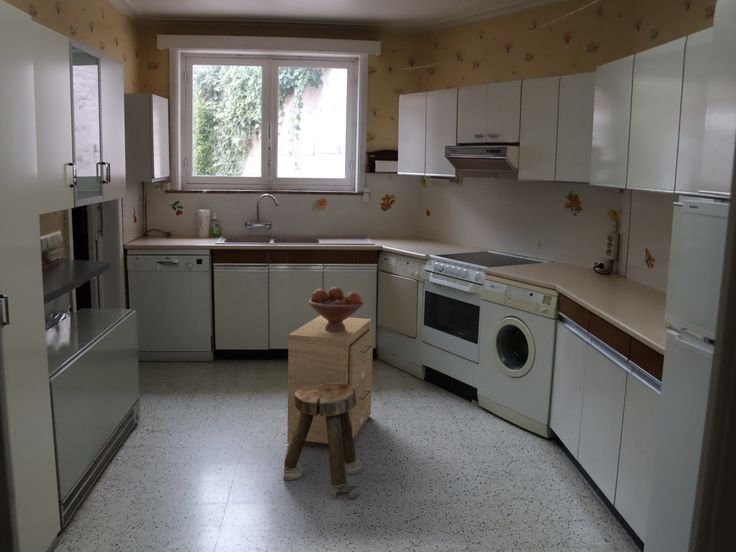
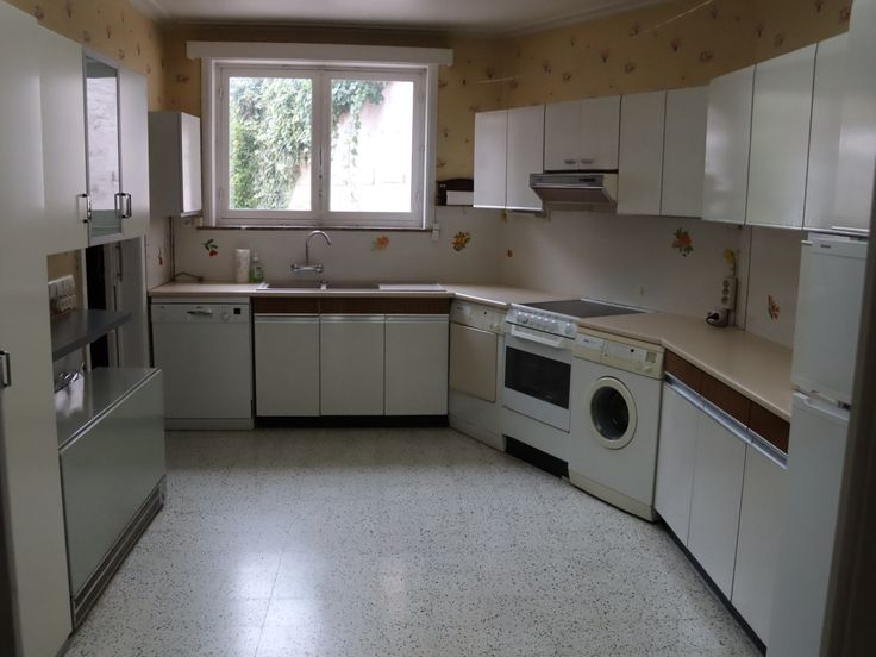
- stool (327, 434)
- fruit bowl (335, 309)
- side table (335, 378)
